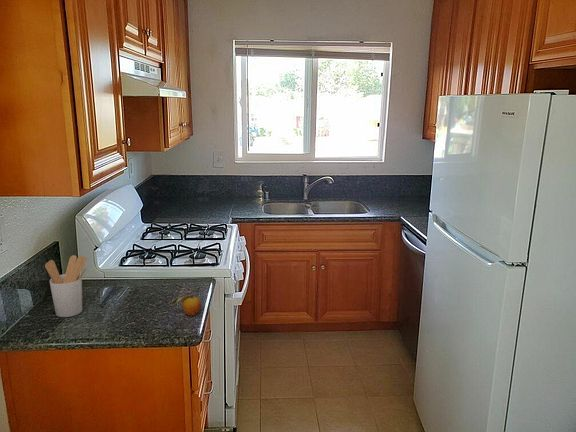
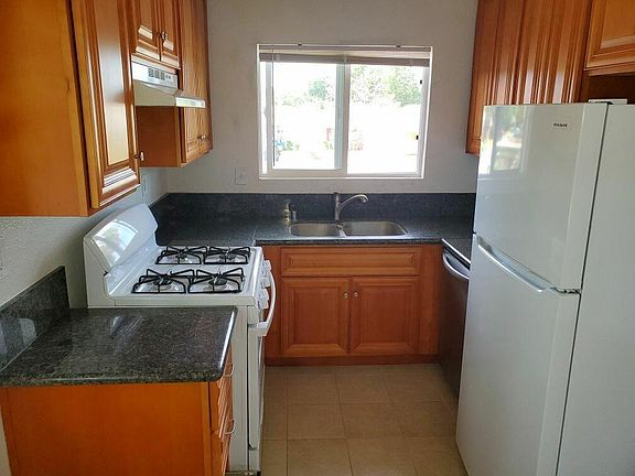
- fruit (186, 302)
- utensil holder (70, 284)
